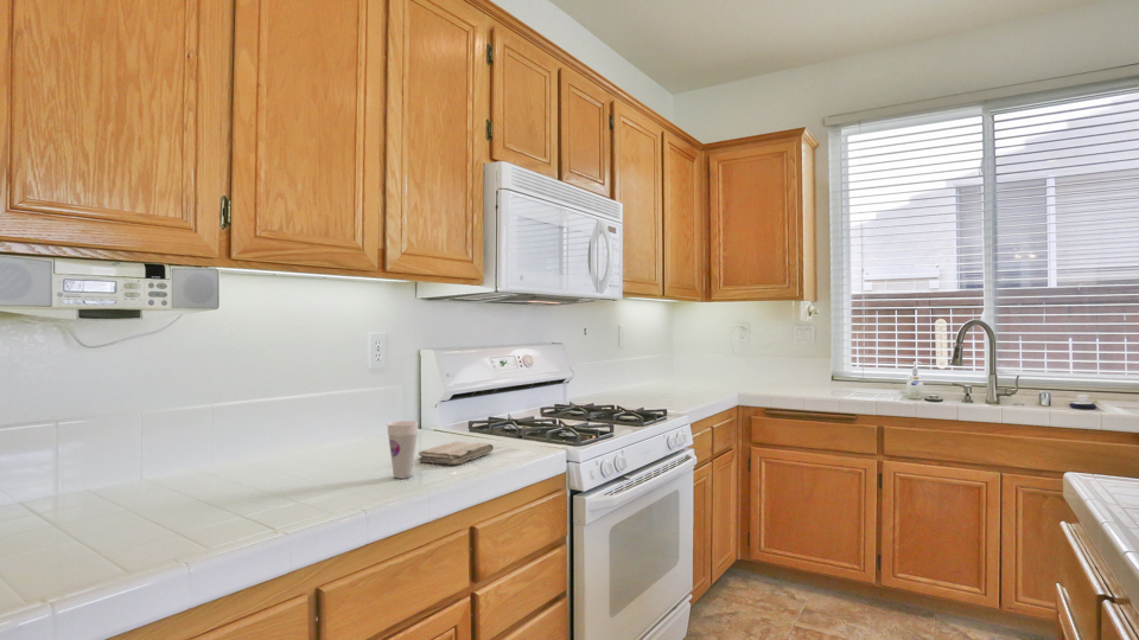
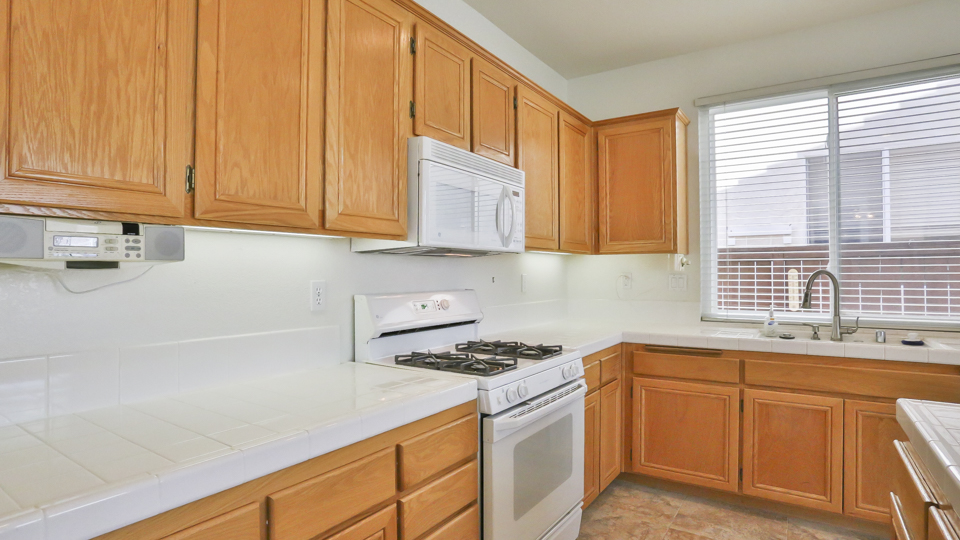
- cup (402, 449)
- washcloth (456, 450)
